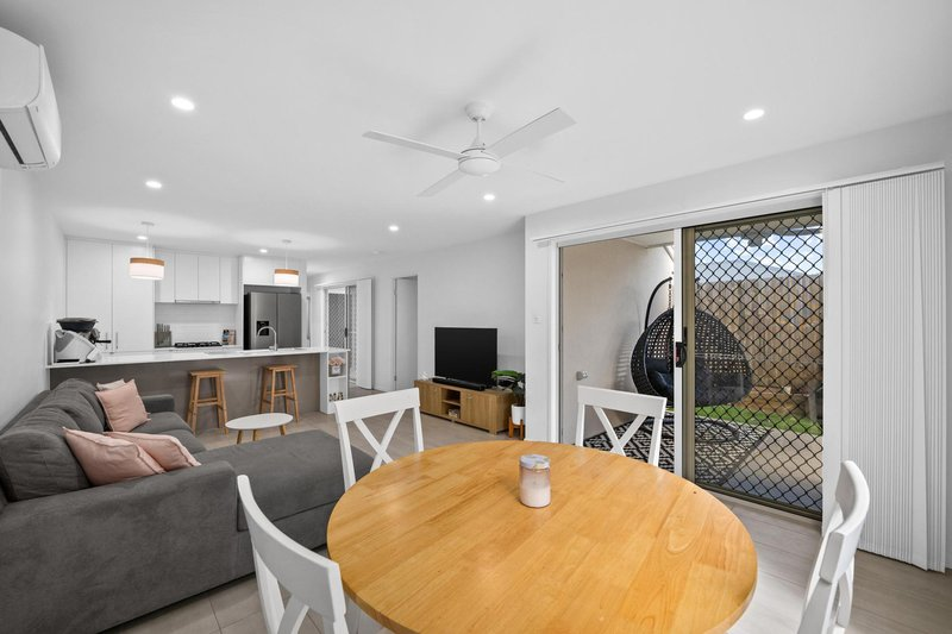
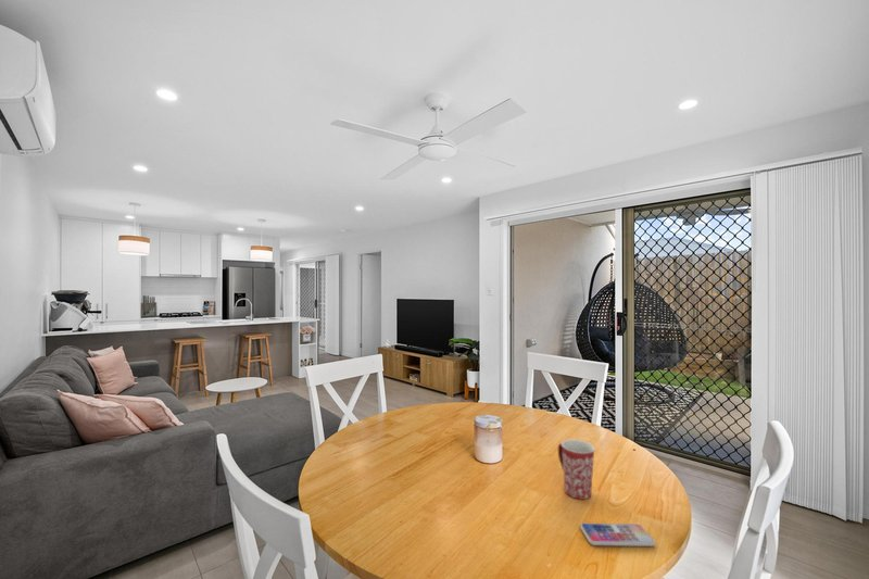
+ mug (574, 466)
+ smartphone (616, 533)
